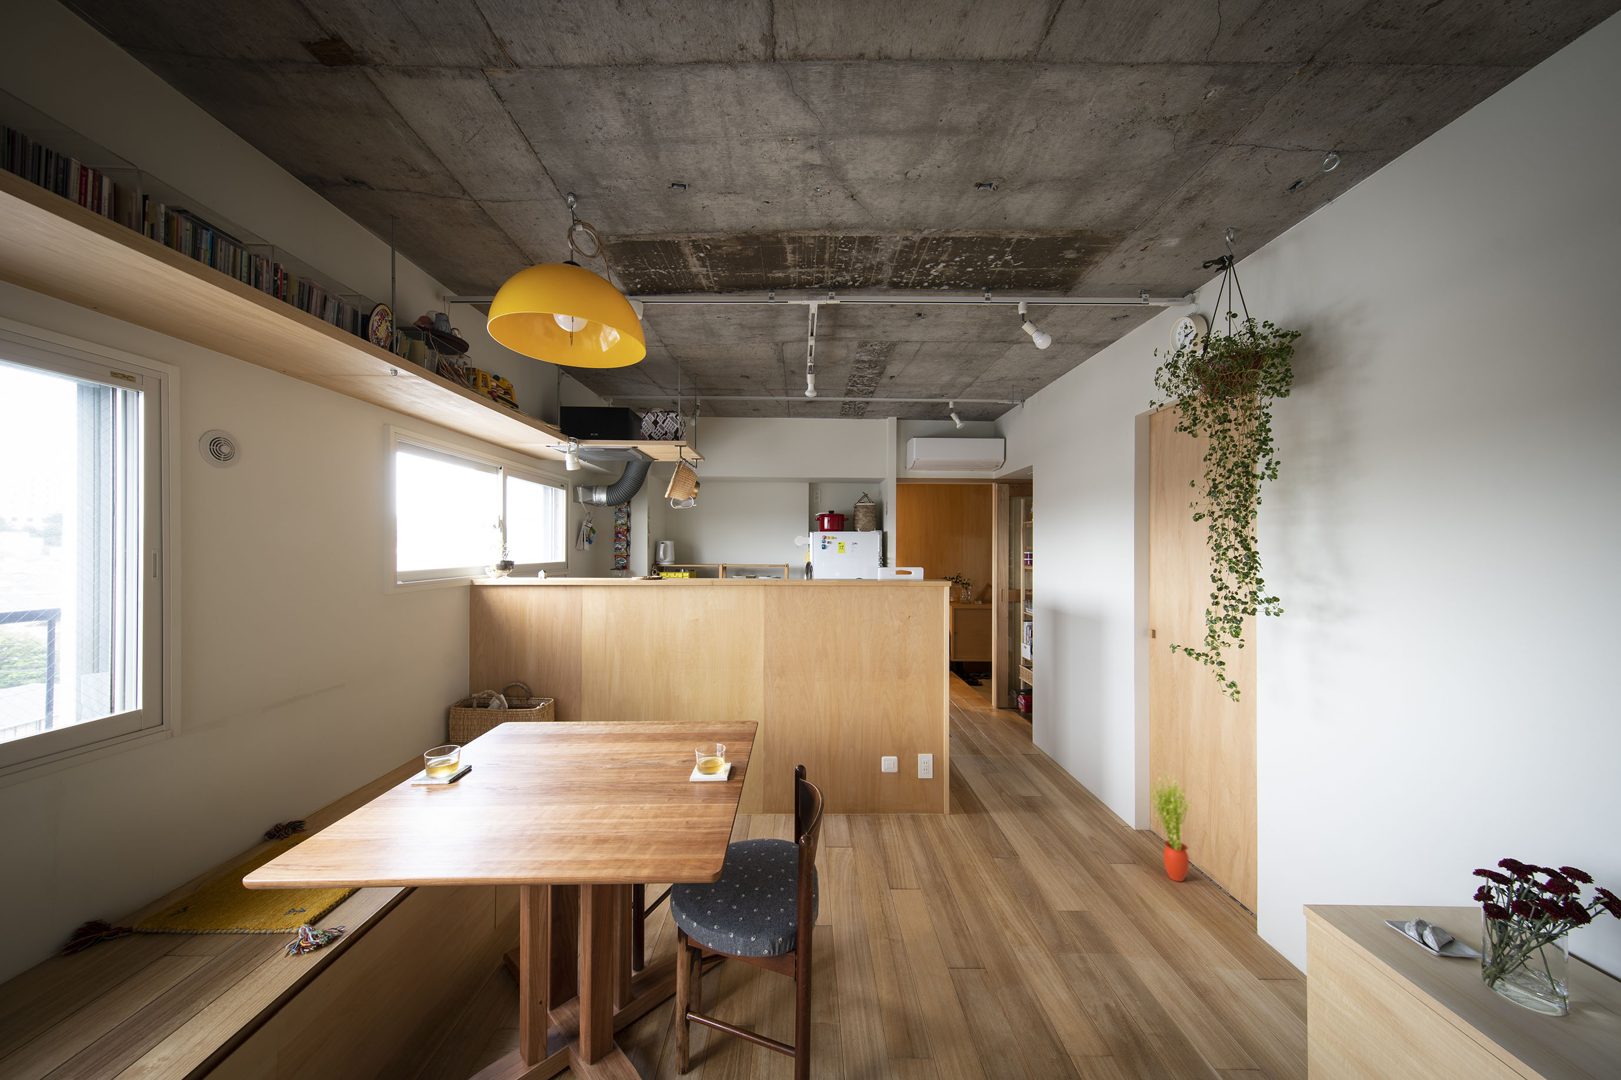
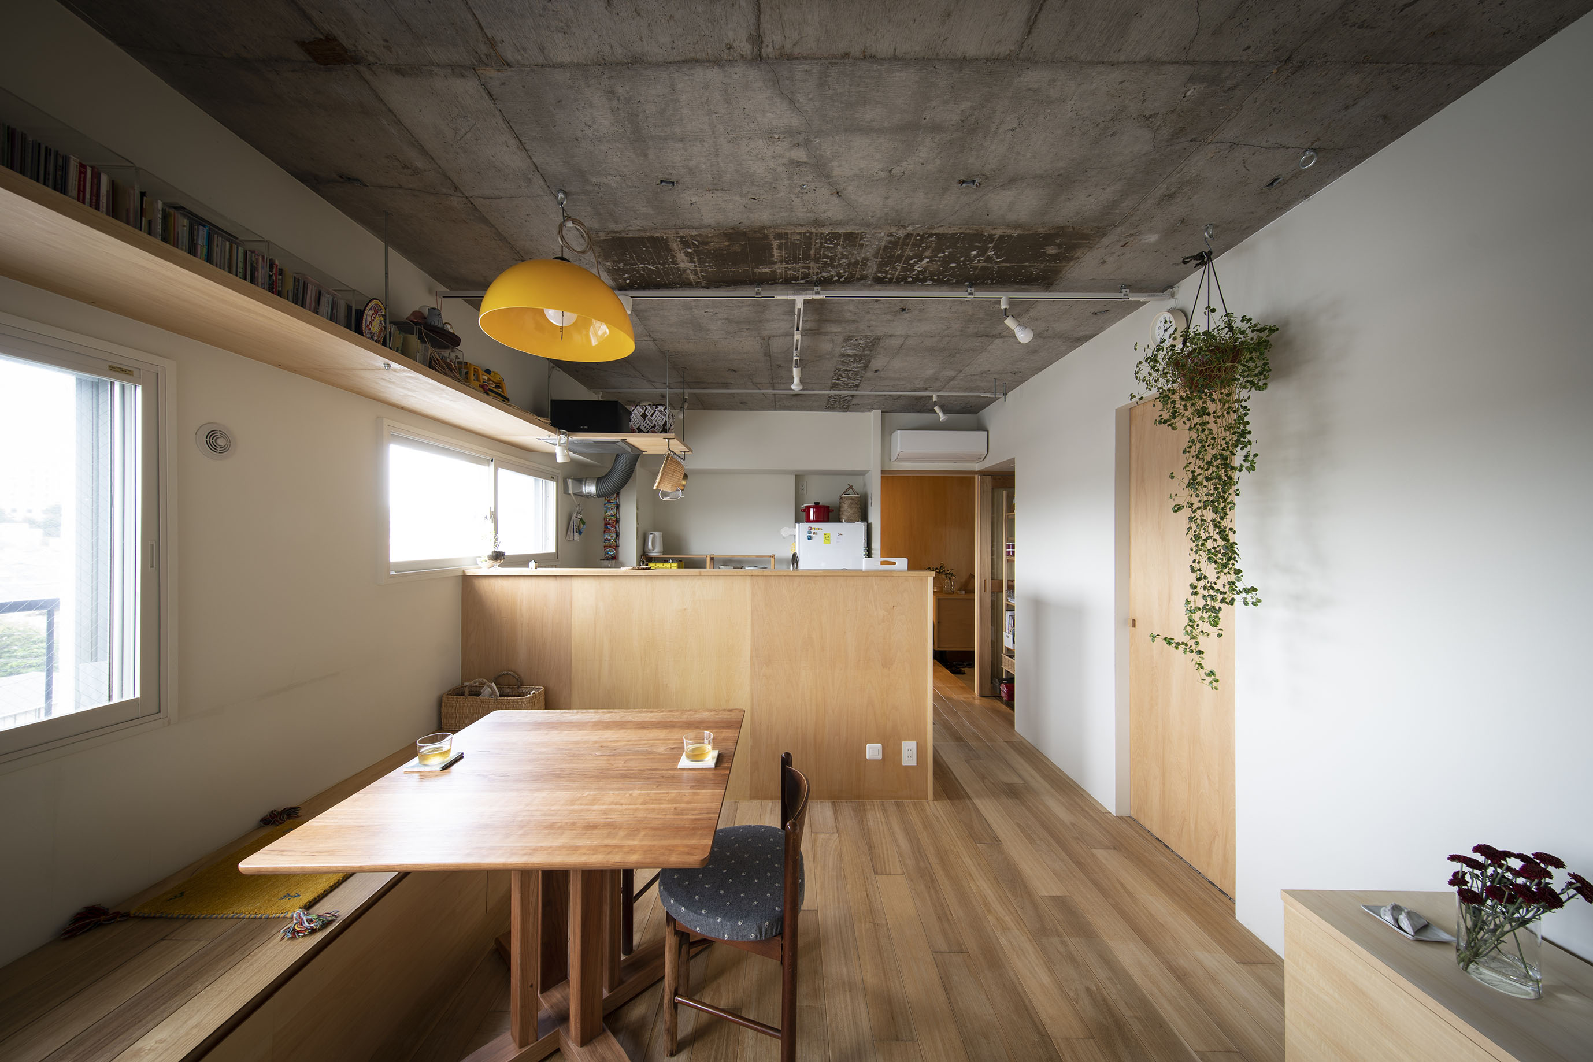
- potted plant (1168, 827)
